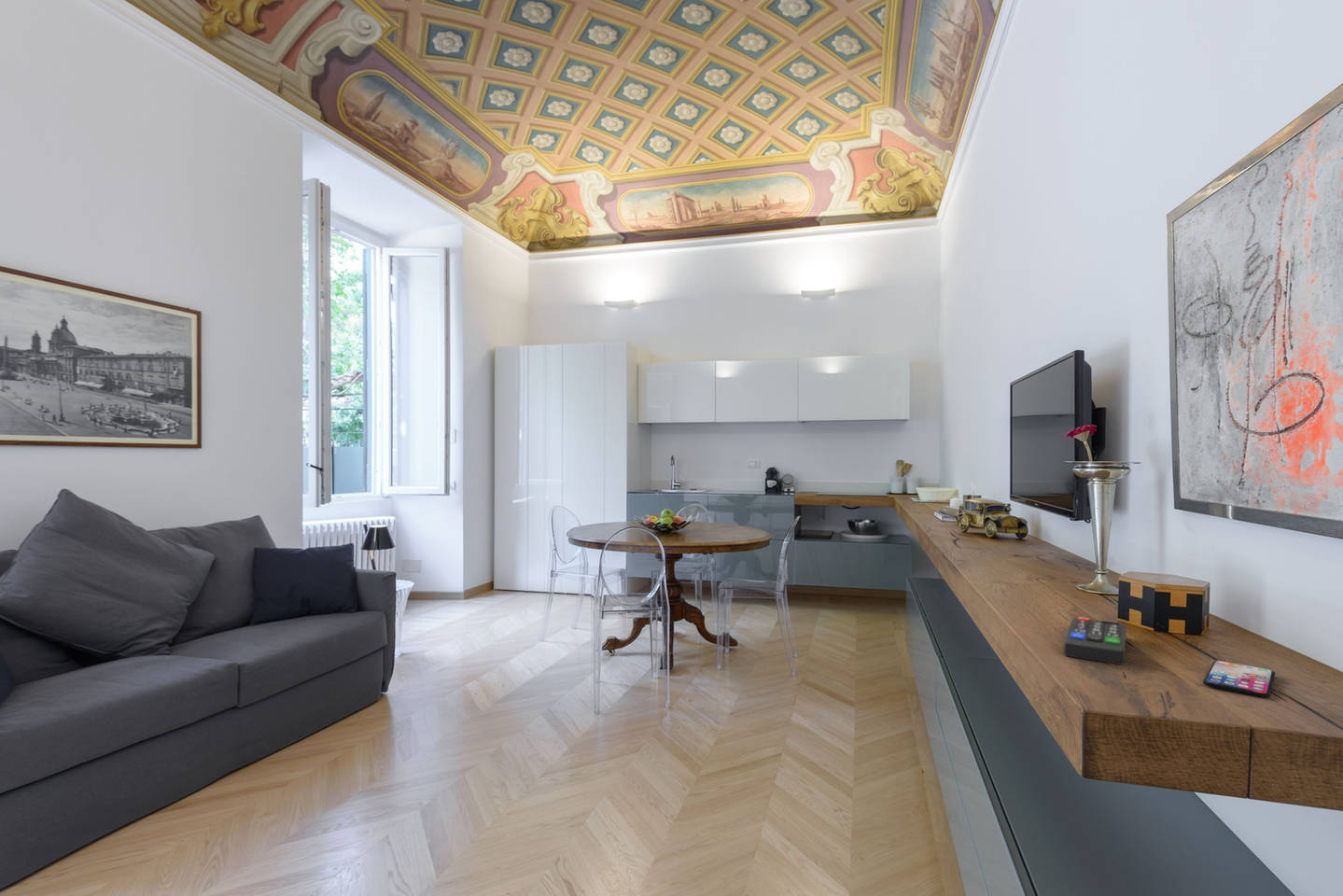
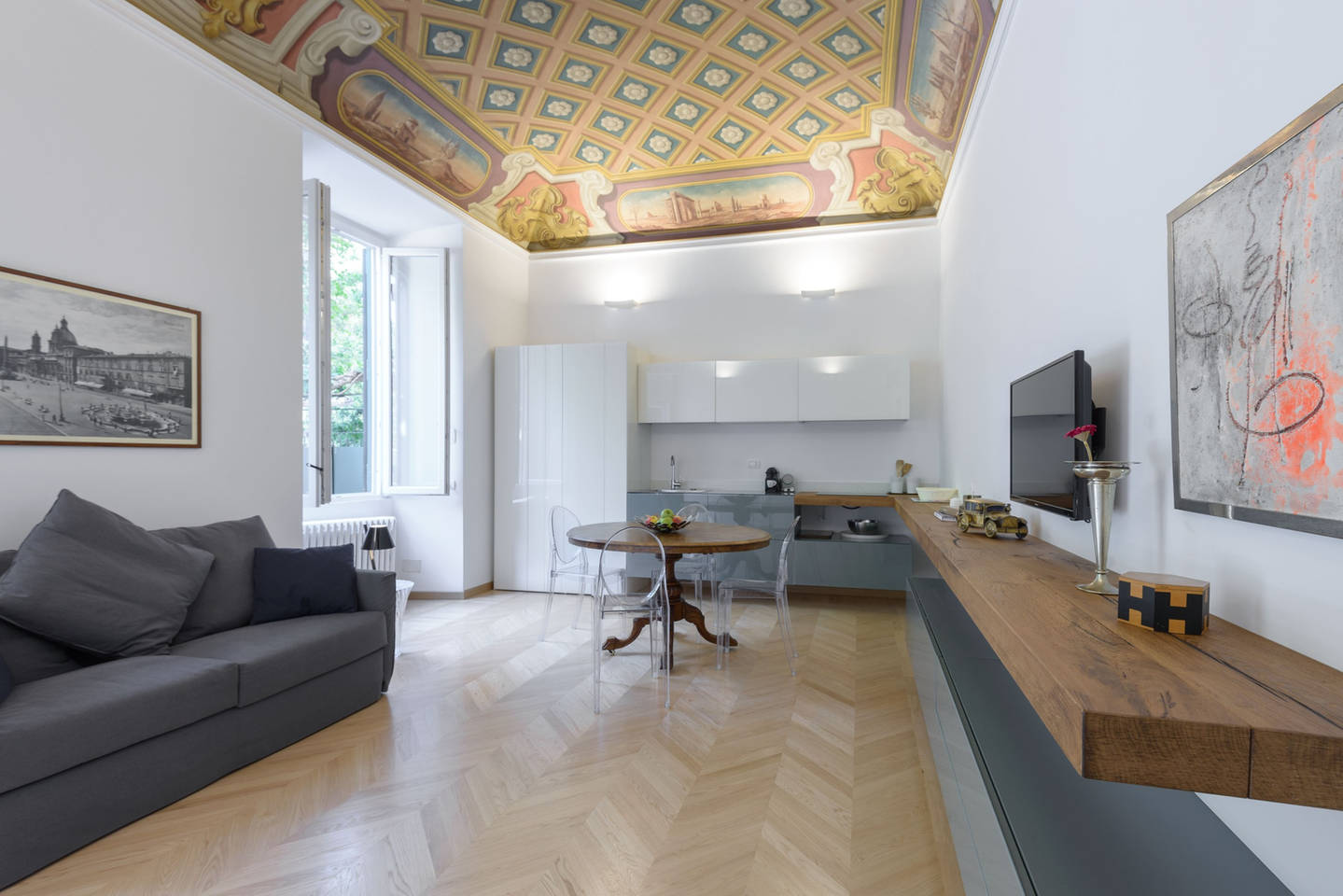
- smartphone (1239, 677)
- remote control (1096, 637)
